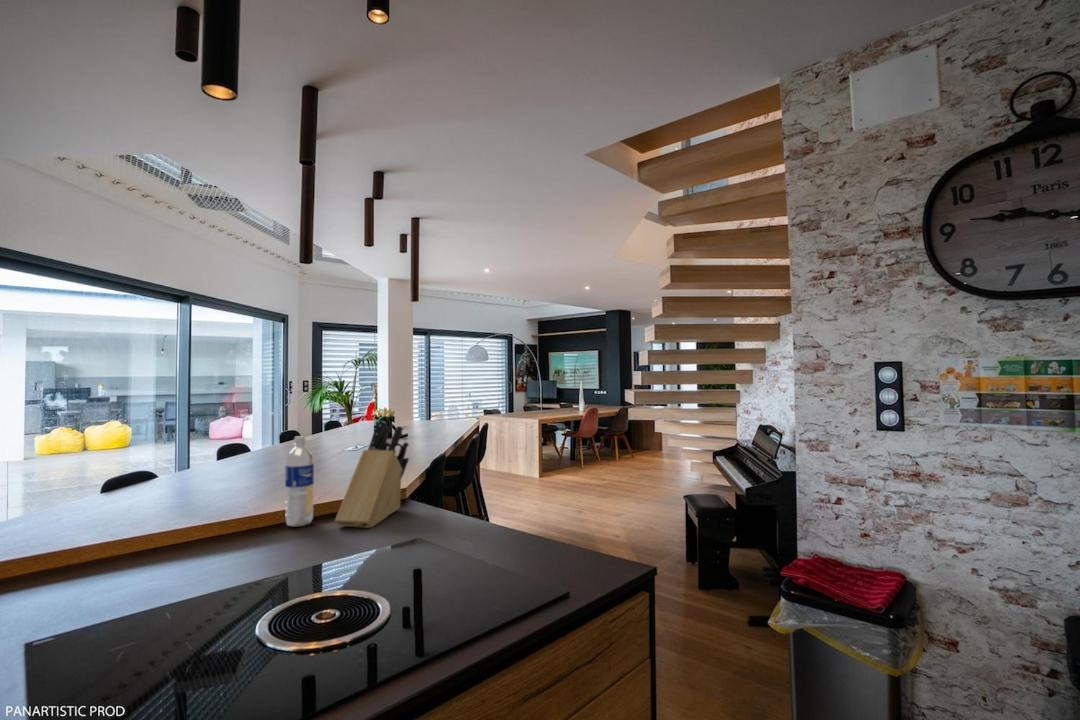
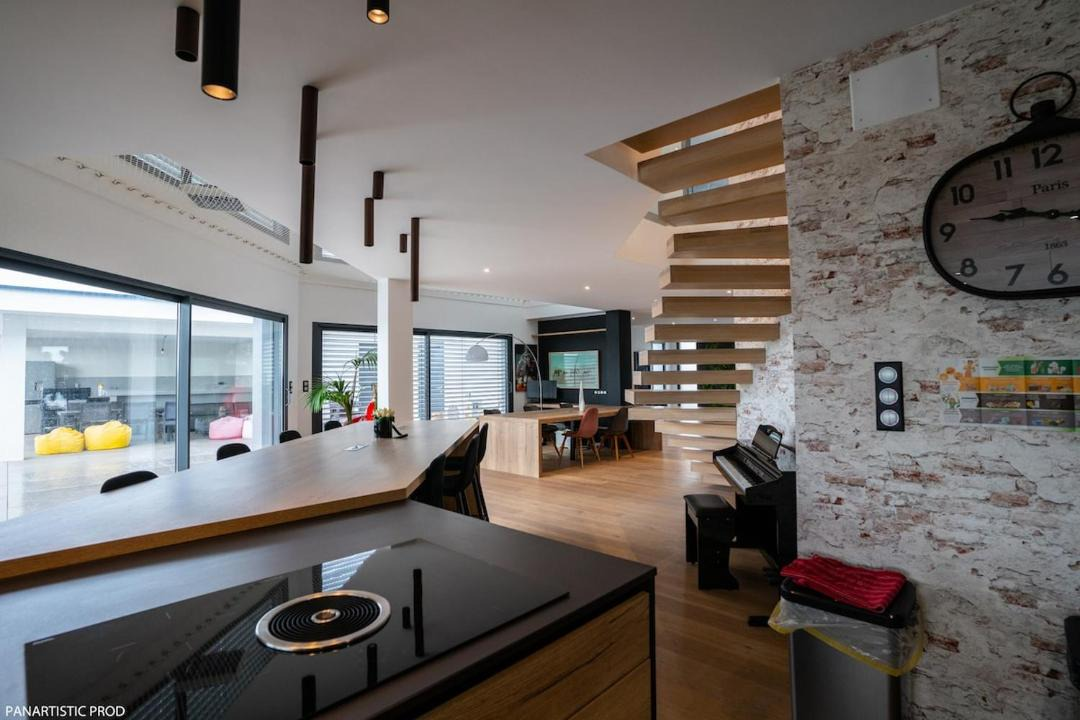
- knife block (376, 469)
- water bottle (299, 480)
